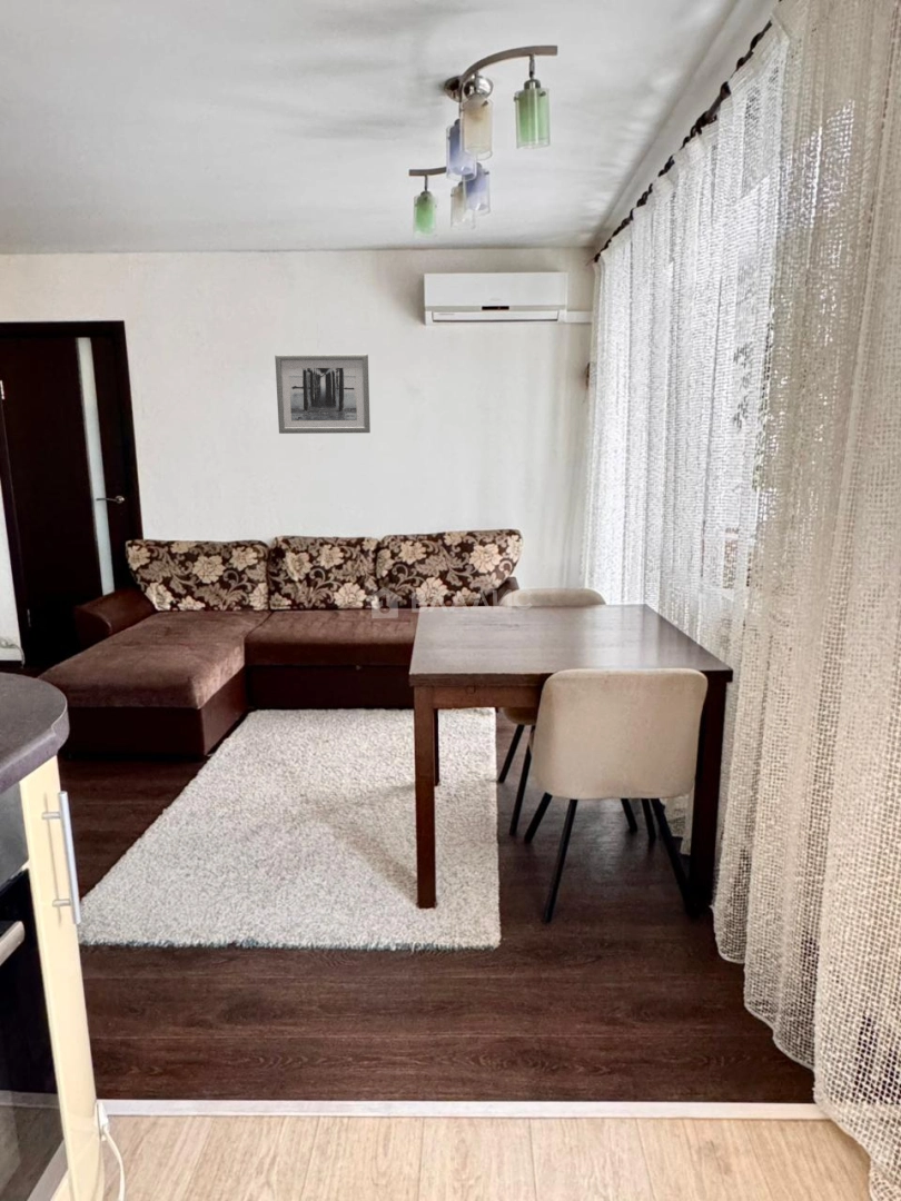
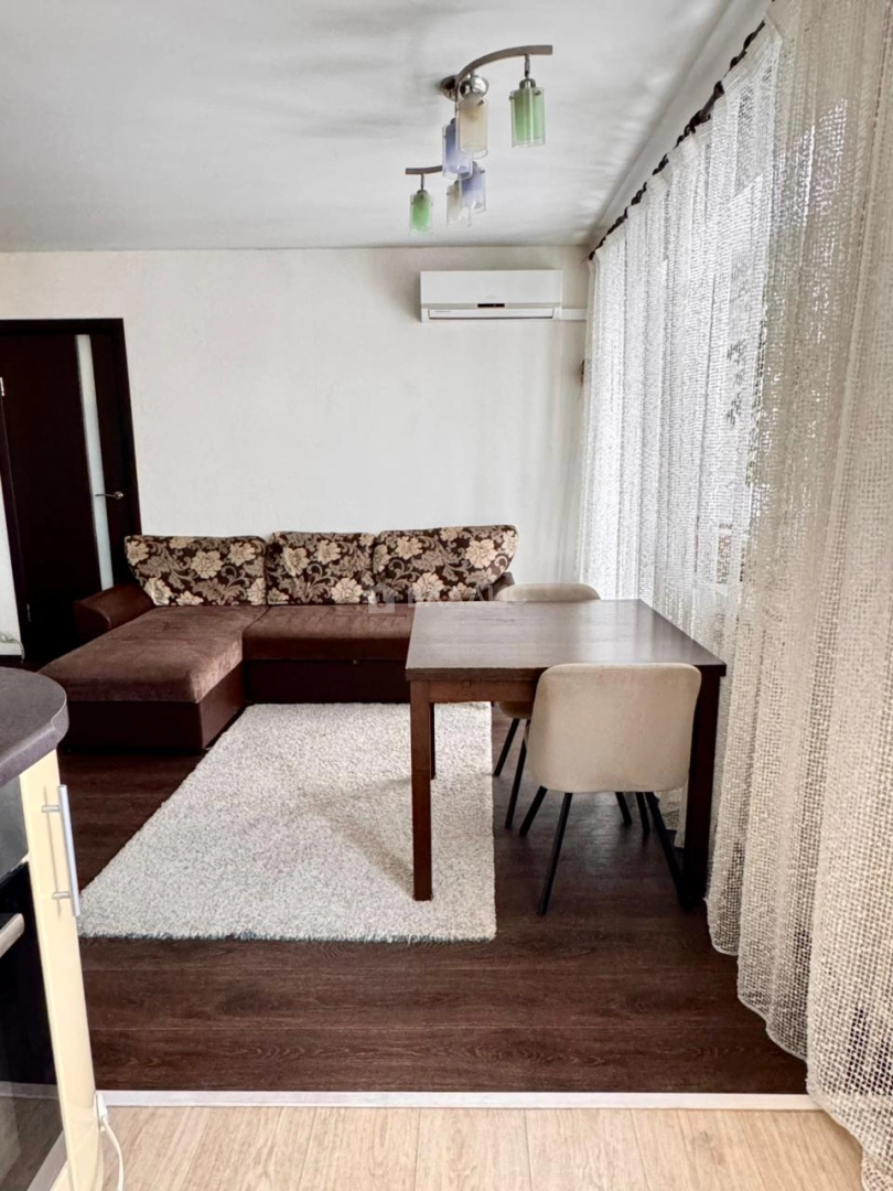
- wall art (323, 394)
